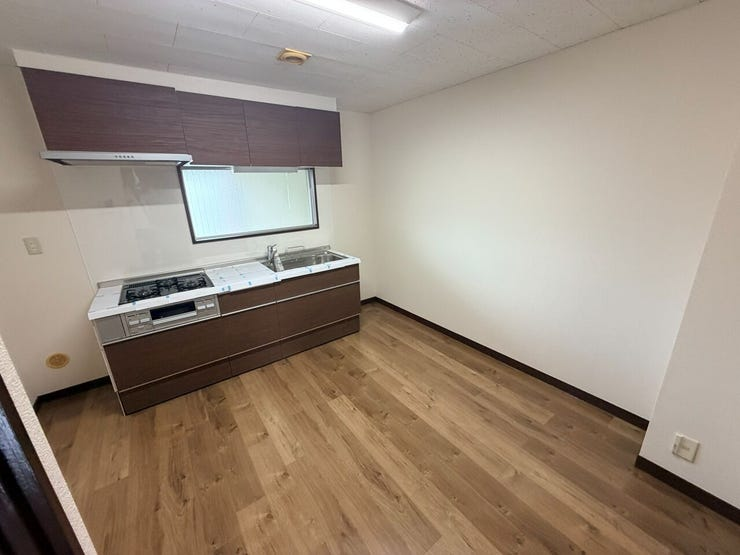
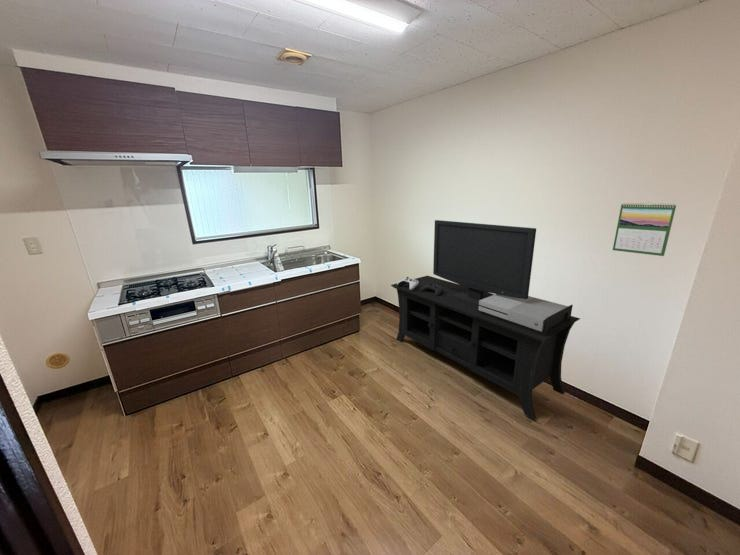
+ calendar (642, 228)
+ media console (469, 298)
